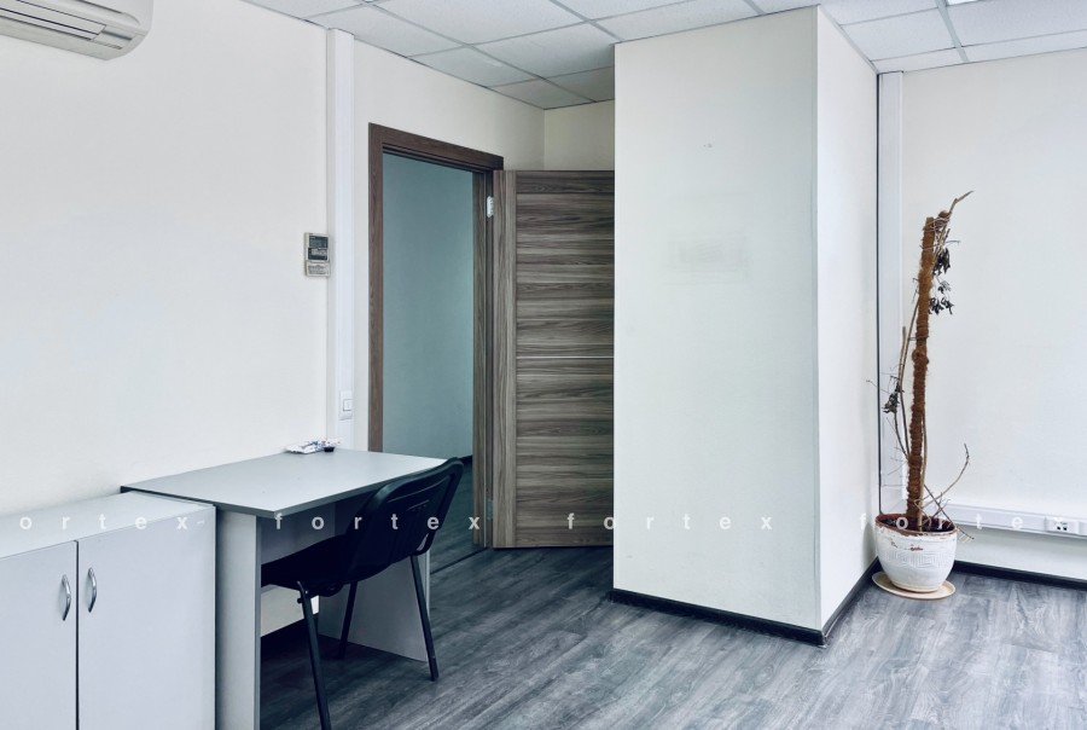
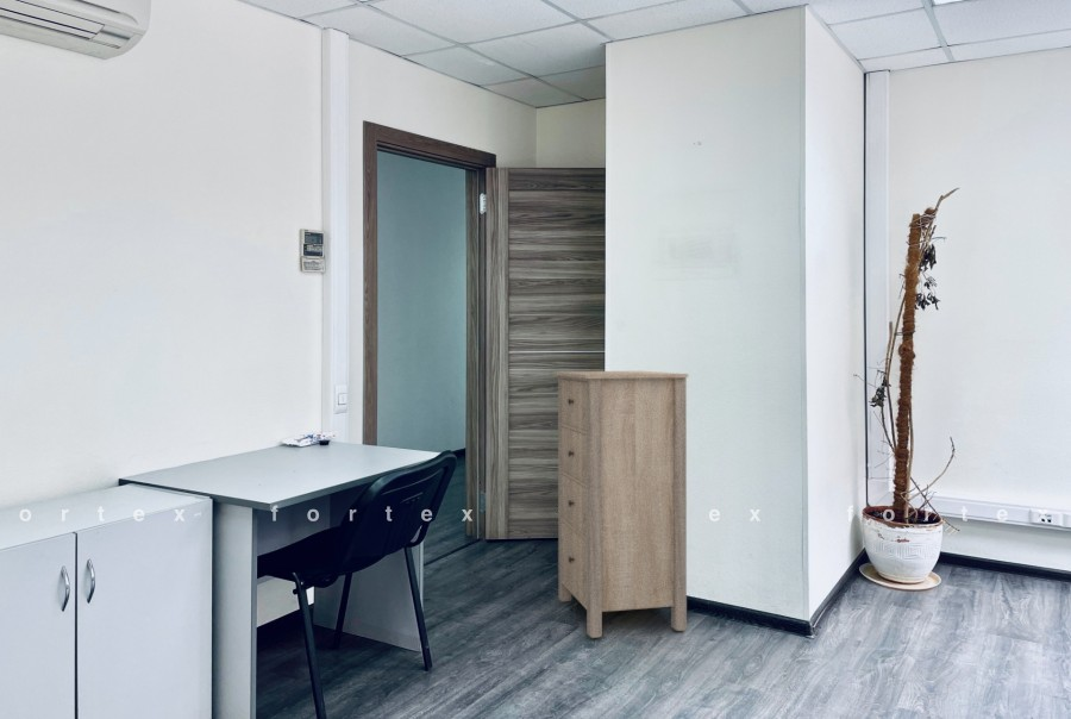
+ storage cabinet (615, 493)
